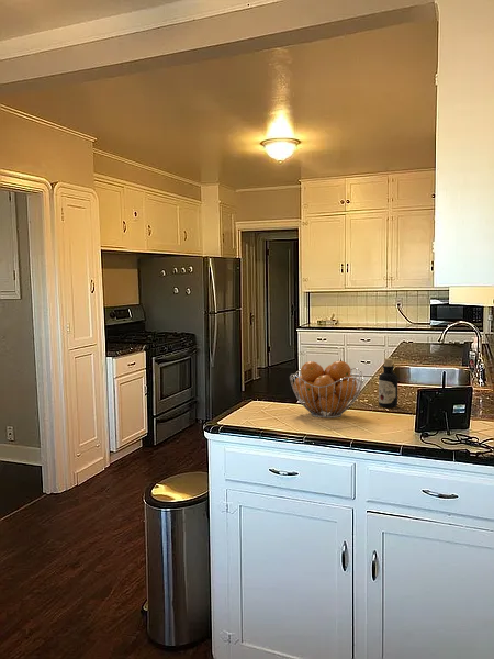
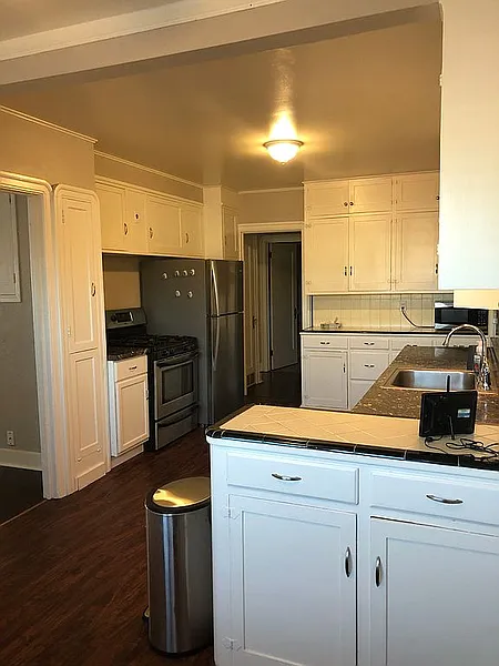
- fruit basket (326, 388)
- bottle (388, 382)
